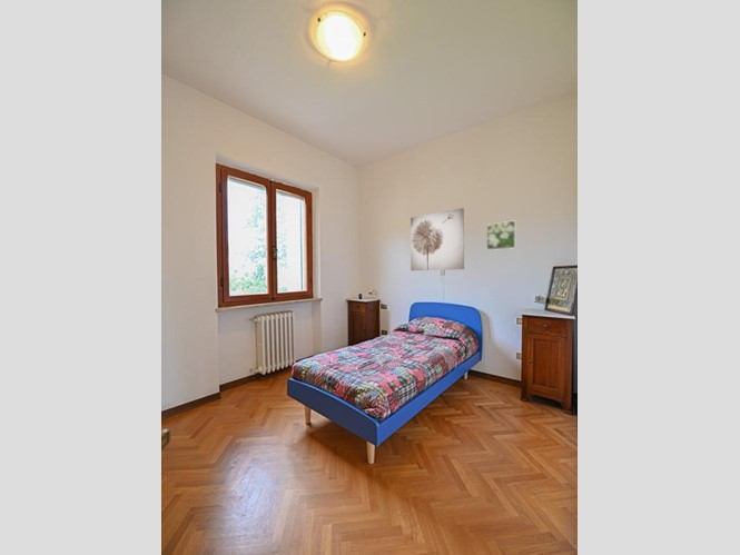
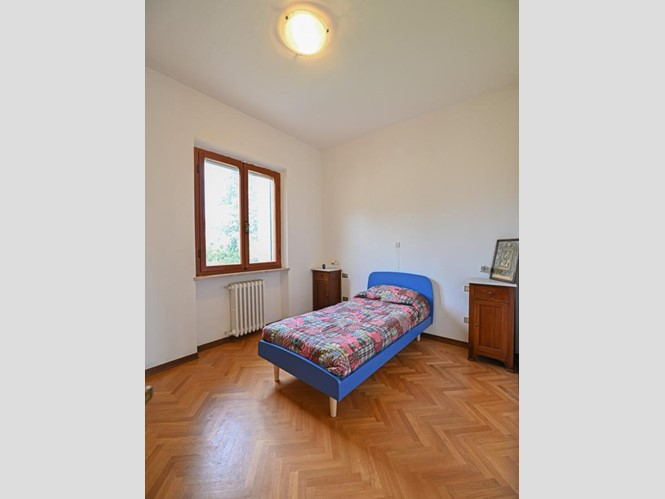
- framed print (501, 236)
- wall art (435, 241)
